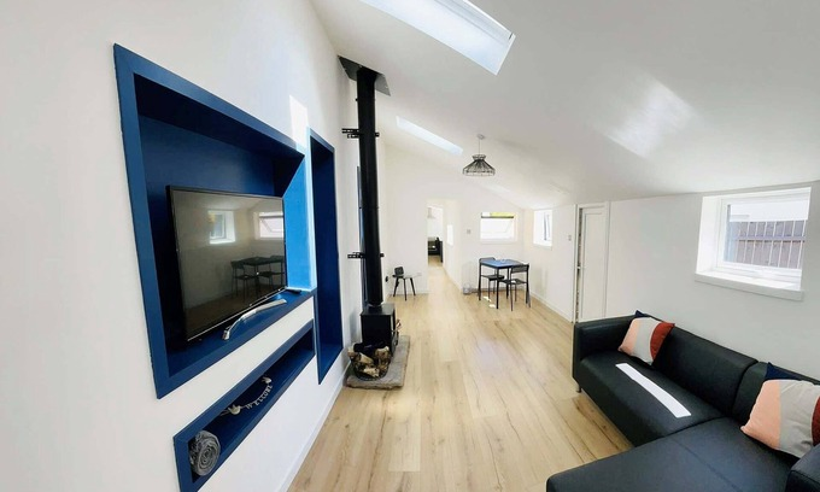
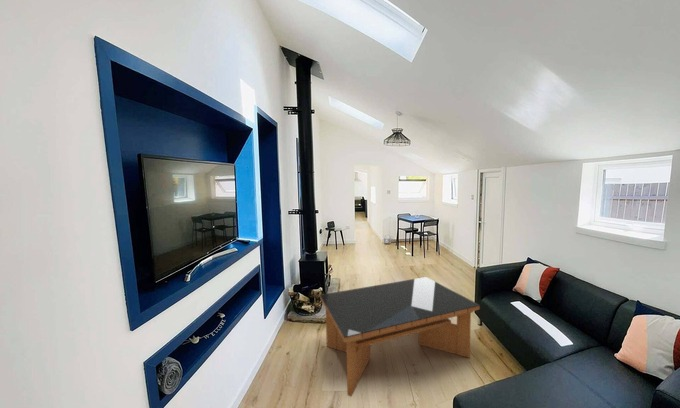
+ coffee table (395, 325)
